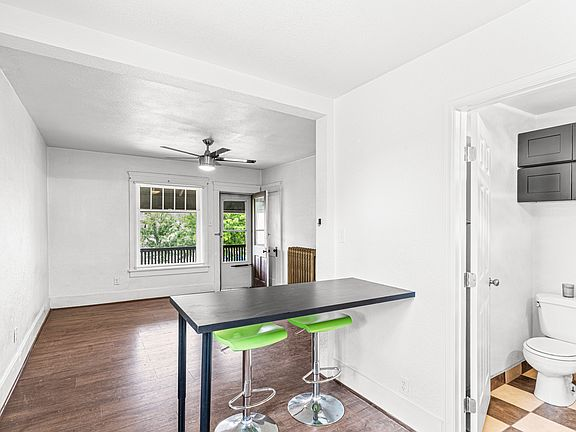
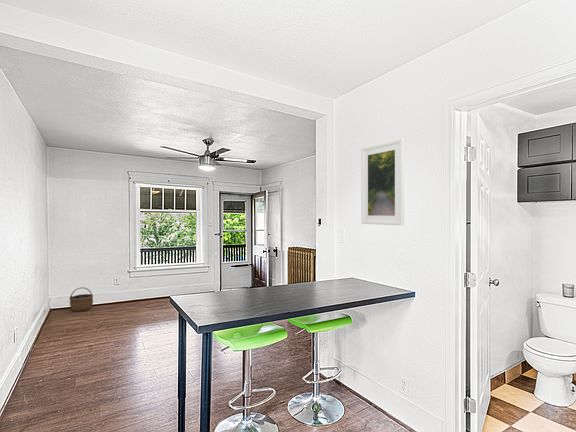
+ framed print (381, 184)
+ wicker basket (81, 298)
